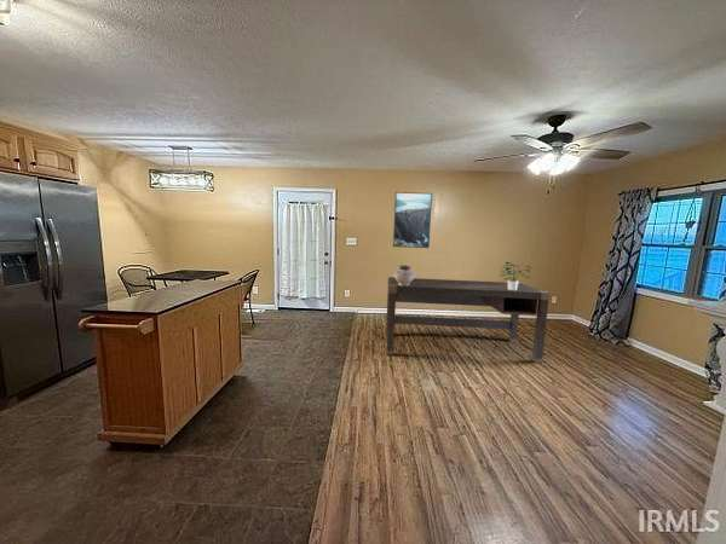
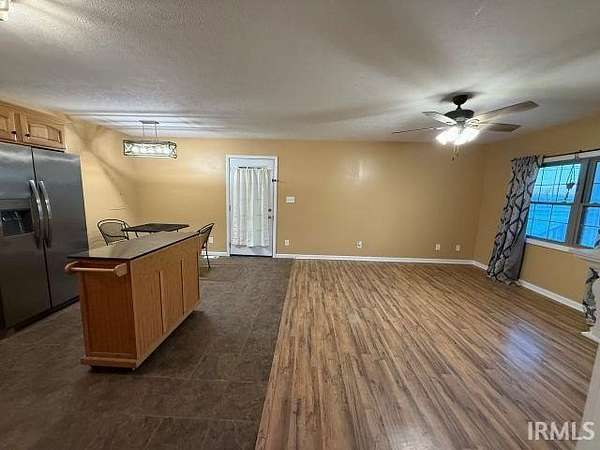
- potted plant (513, 273)
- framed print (411, 220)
- ceramic pot (404, 274)
- dining table (457, 318)
